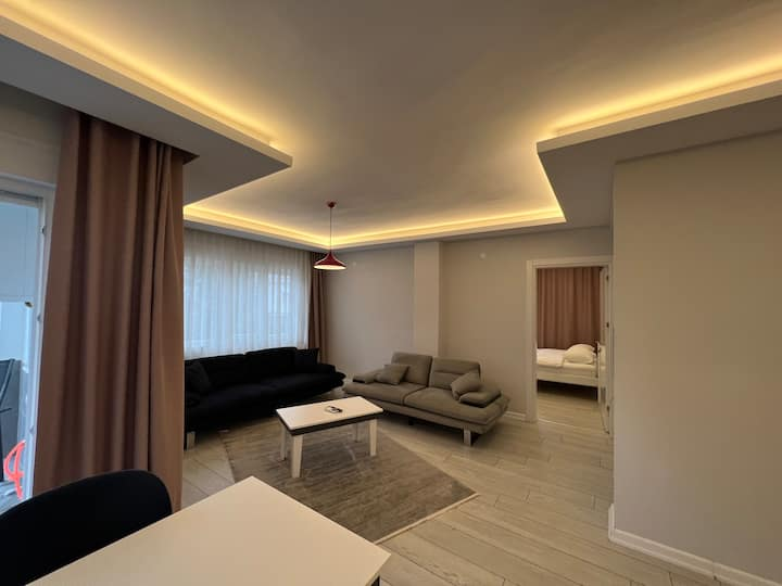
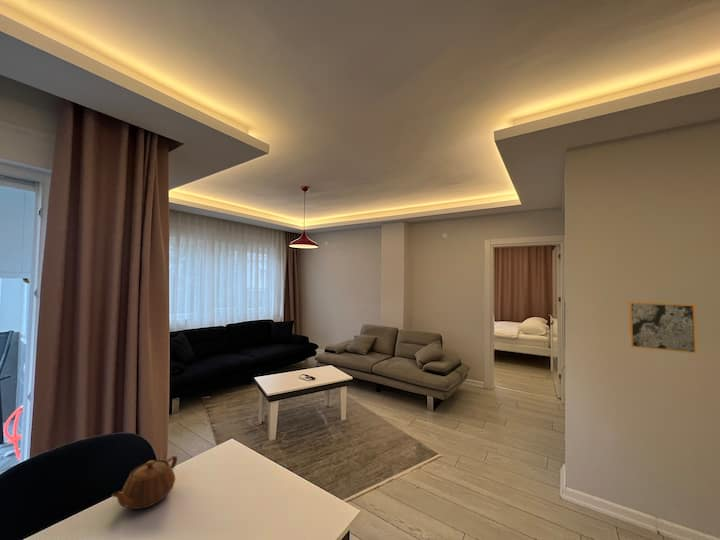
+ teapot (147, 481)
+ wall art (661, 326)
